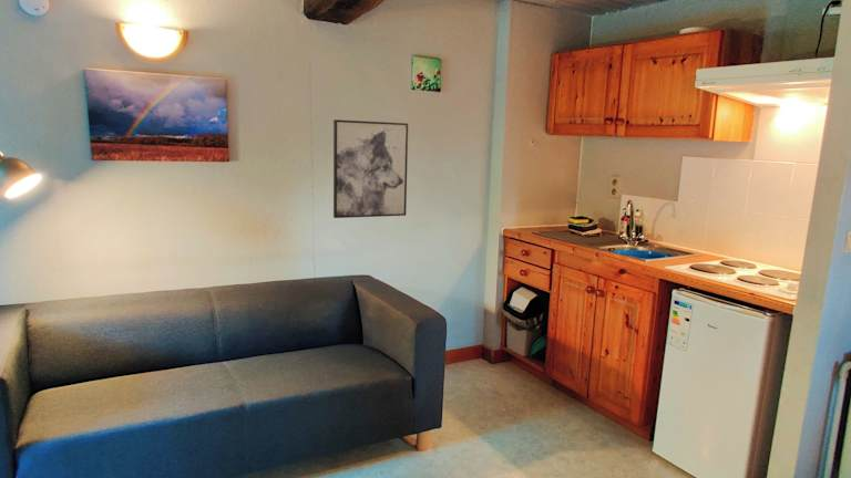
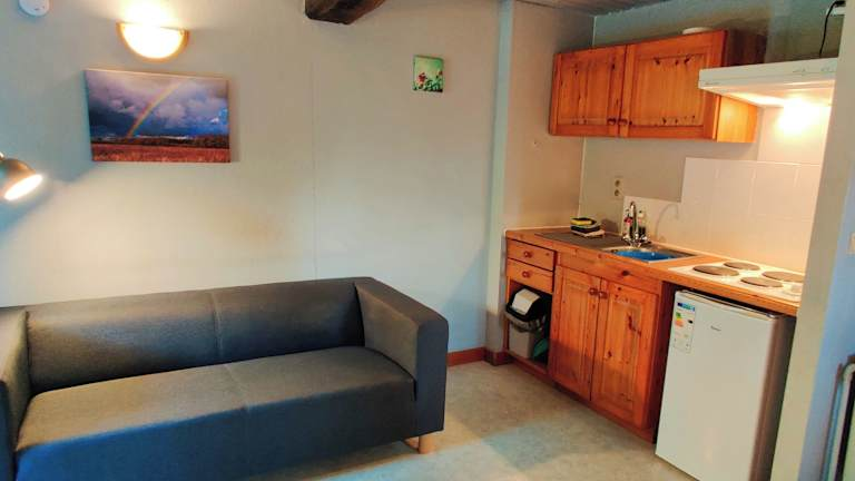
- wall art (371, 169)
